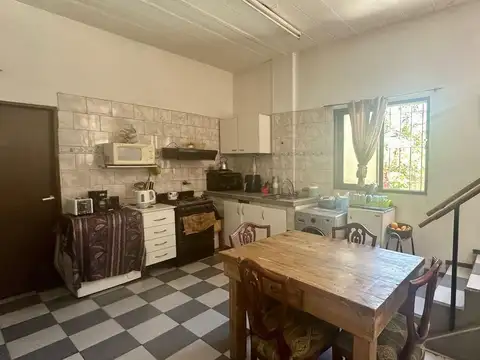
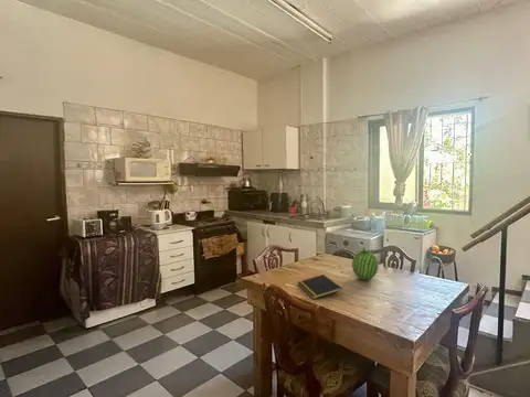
+ fruit (364, 262)
+ notepad (318, 286)
